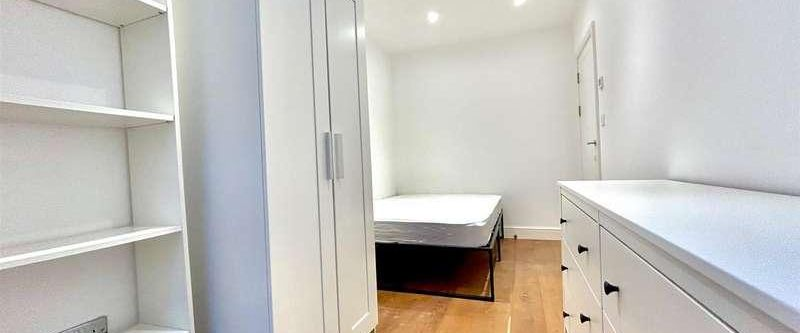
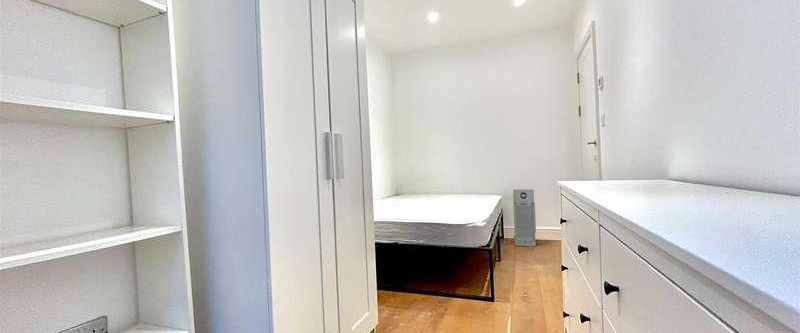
+ air purifier (524, 215)
